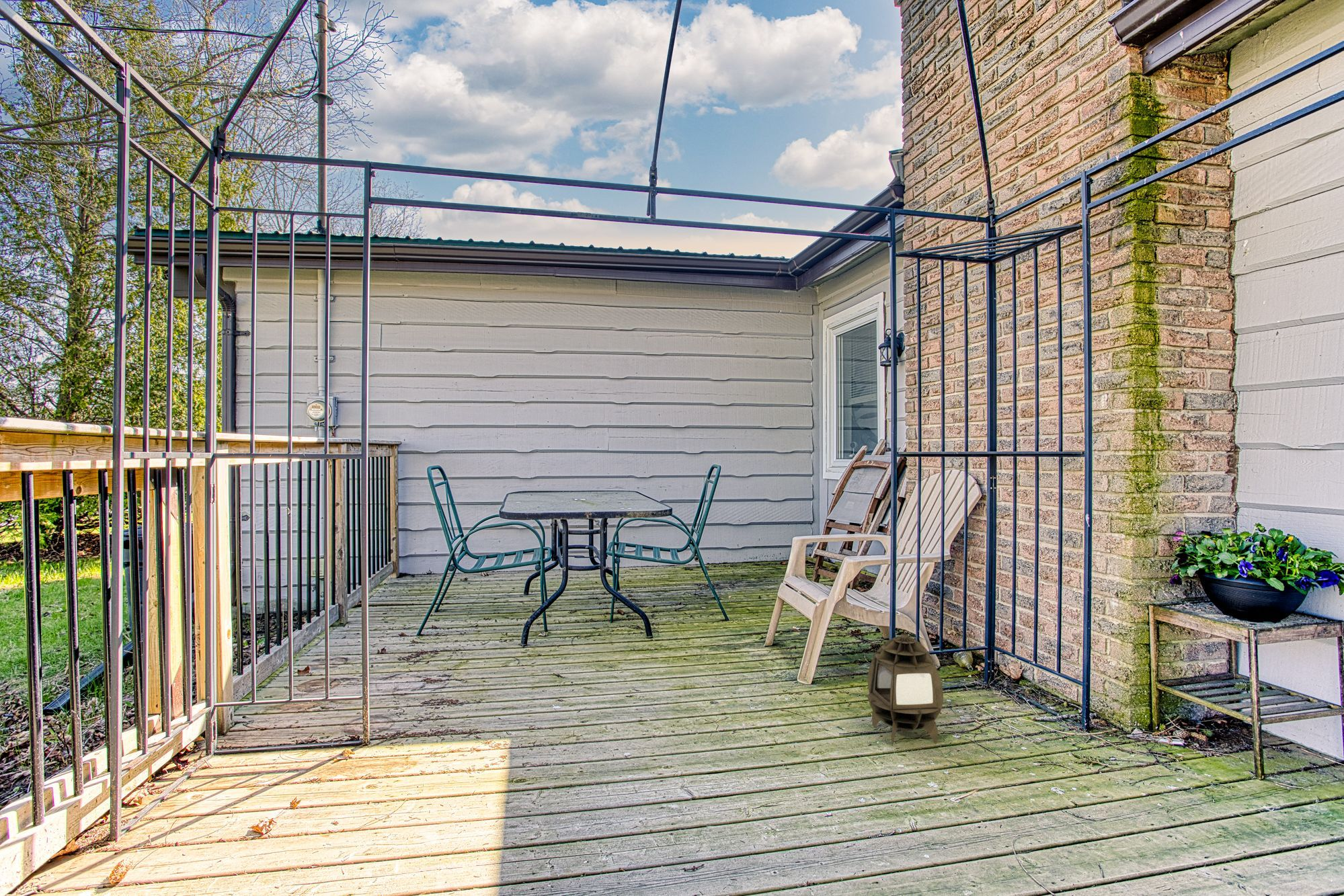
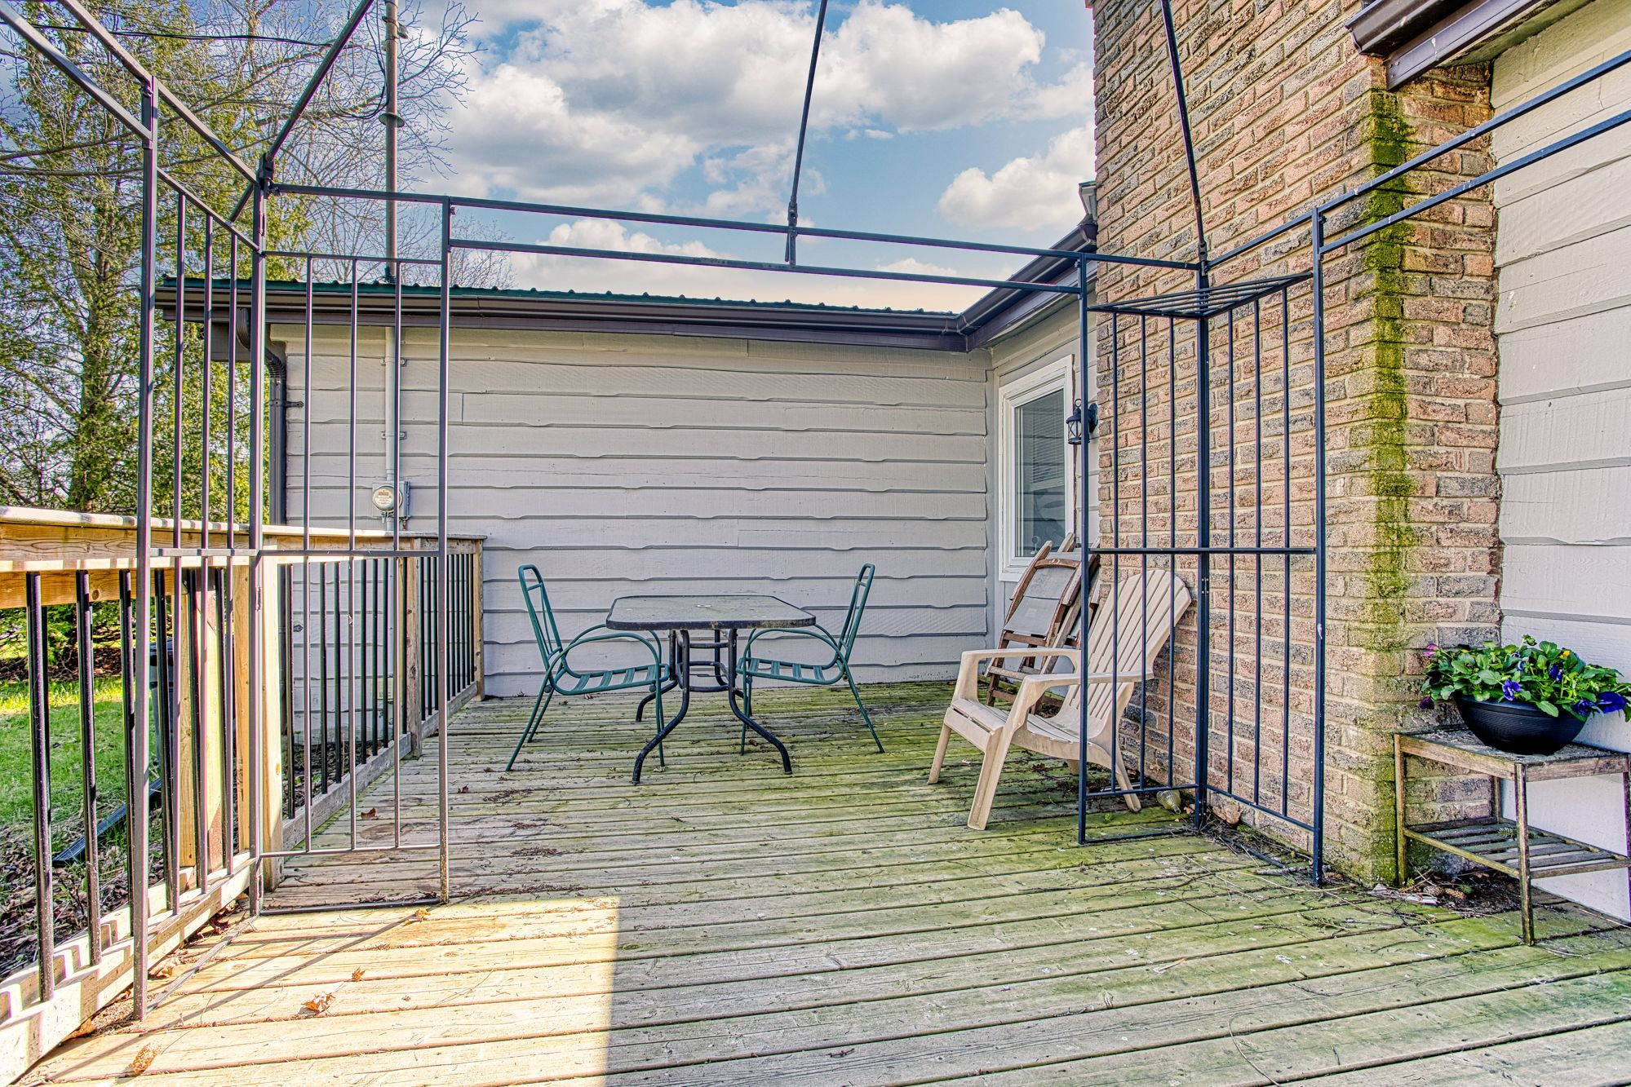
- lantern (904, 684)
